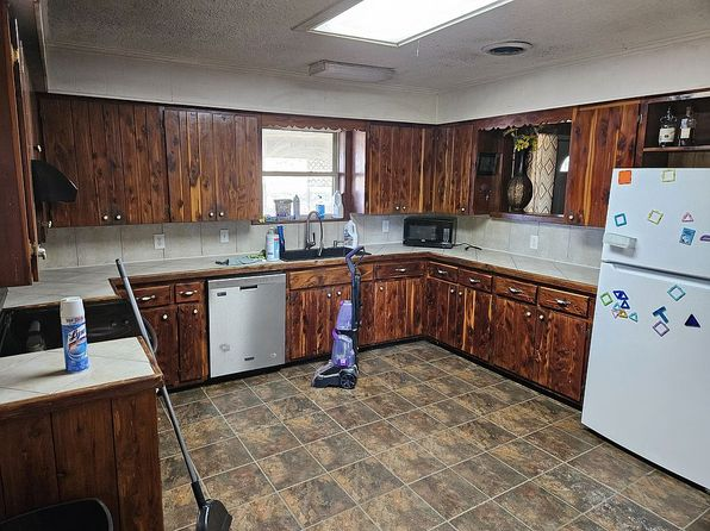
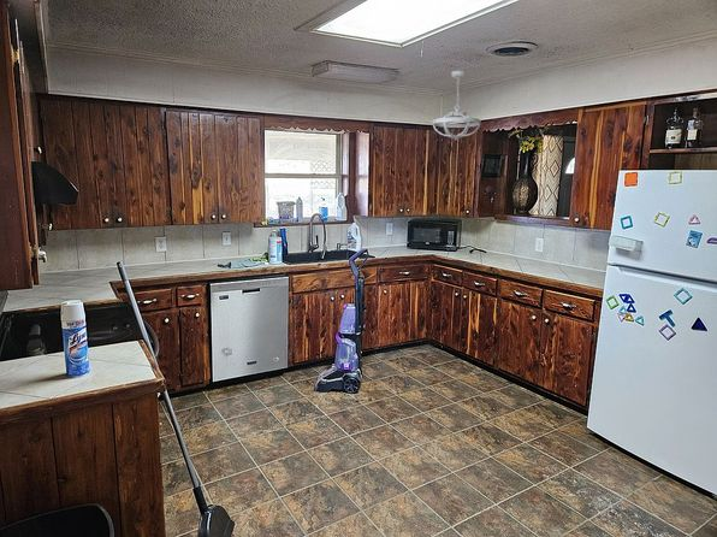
+ ceiling light fixture (457, 105)
